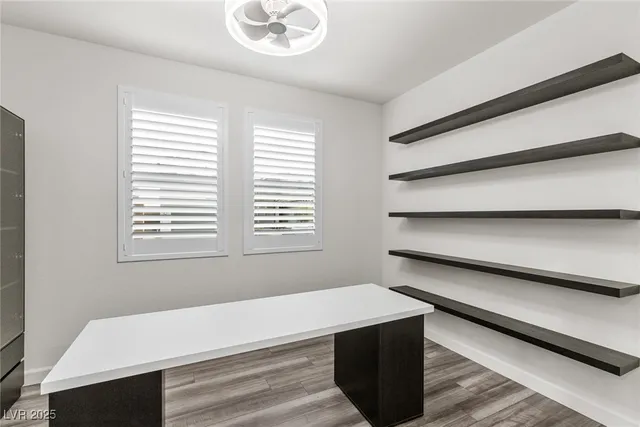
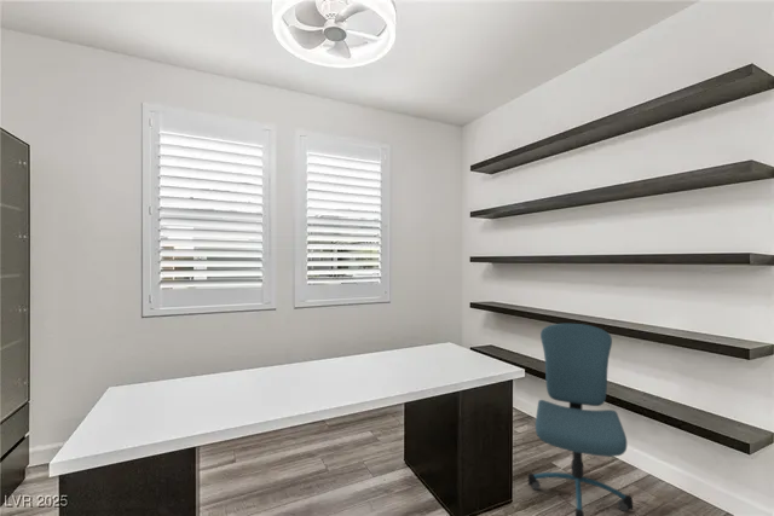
+ office chair (577, 413)
